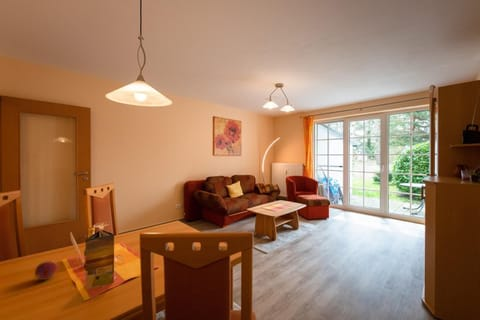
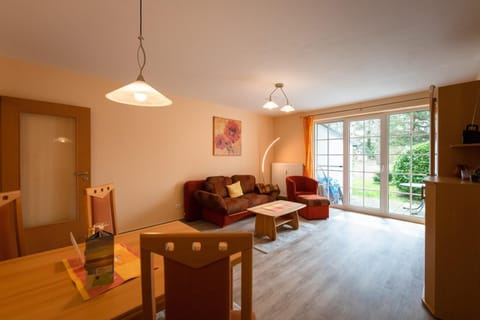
- apple (46, 269)
